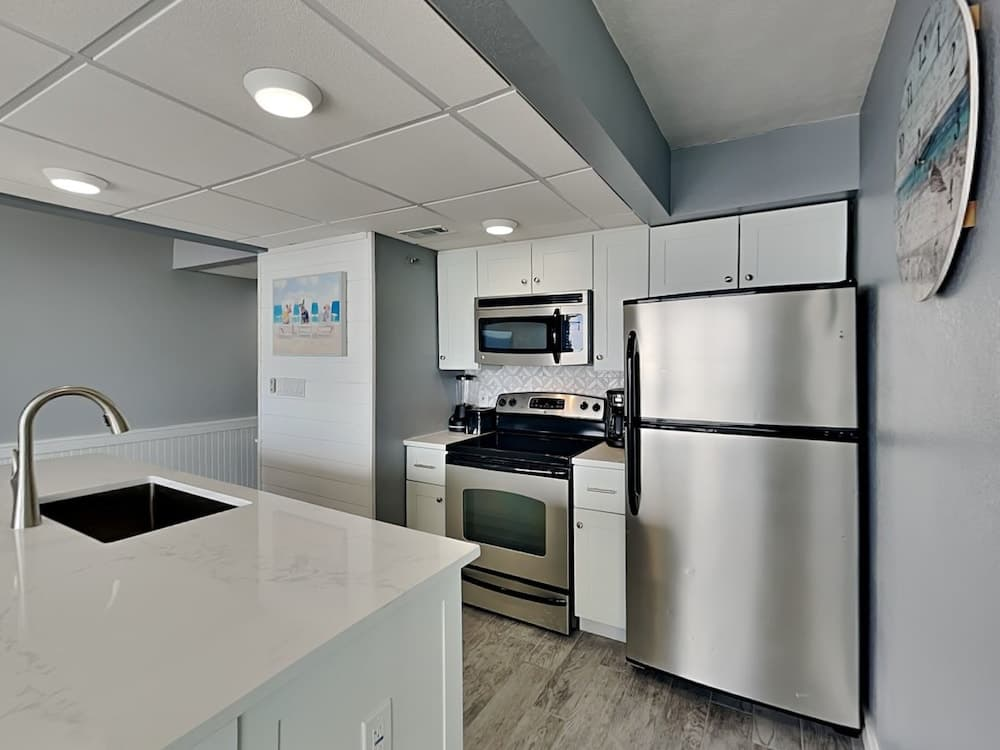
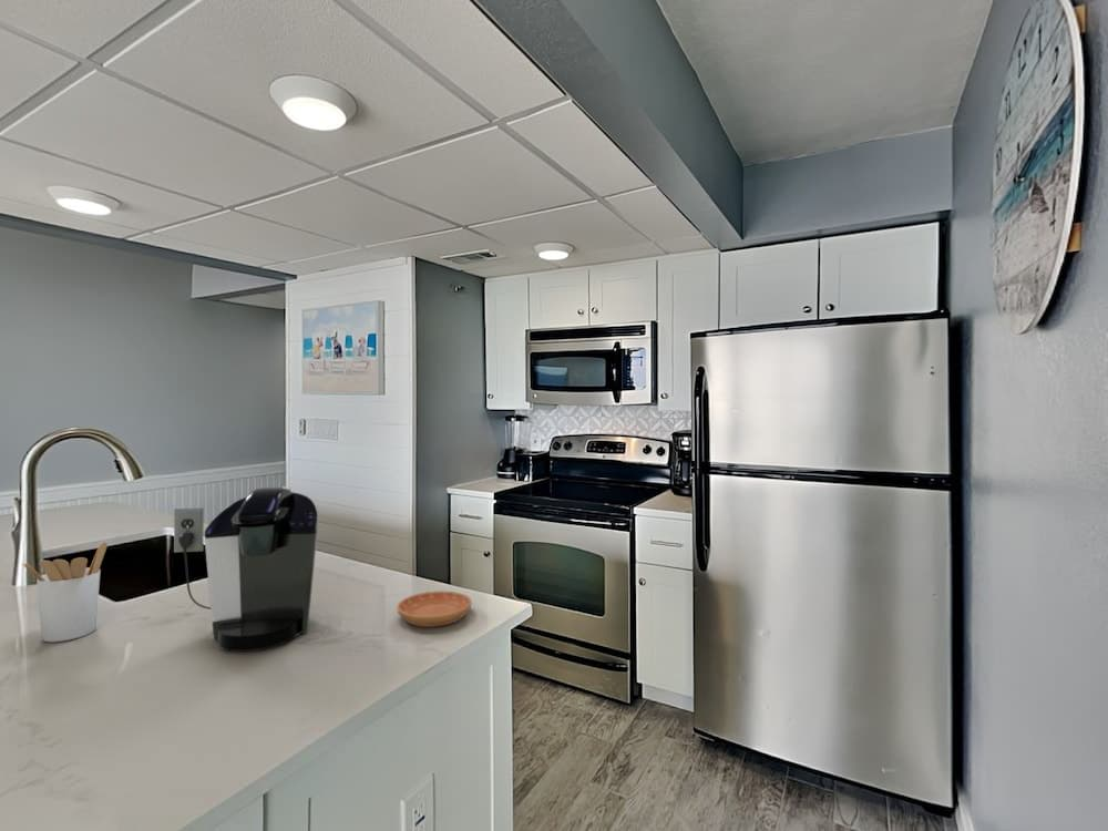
+ saucer (434, 608)
+ coffee maker (236, 560)
+ utensil holder (68, 592)
